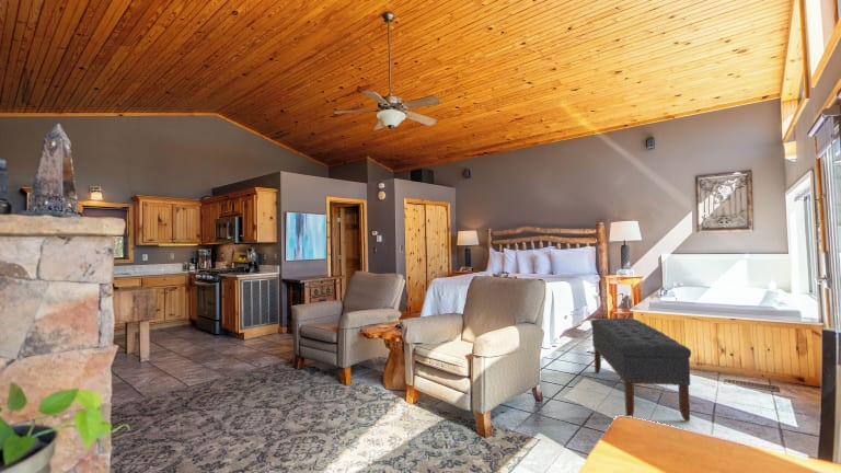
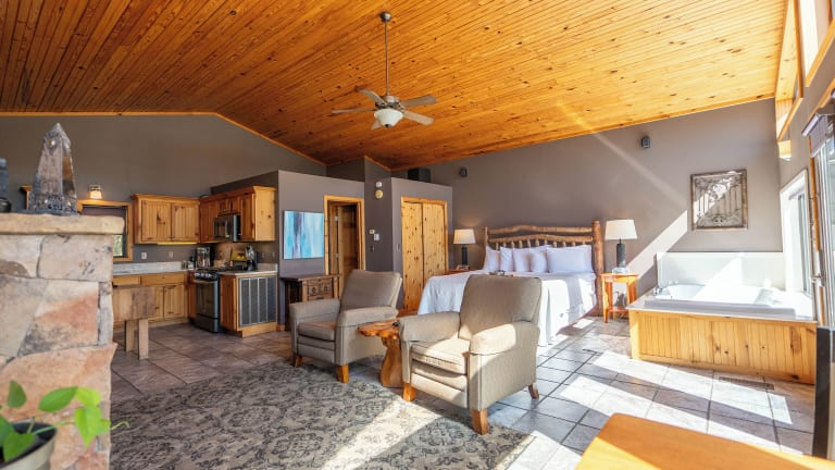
- bench (633, 360)
